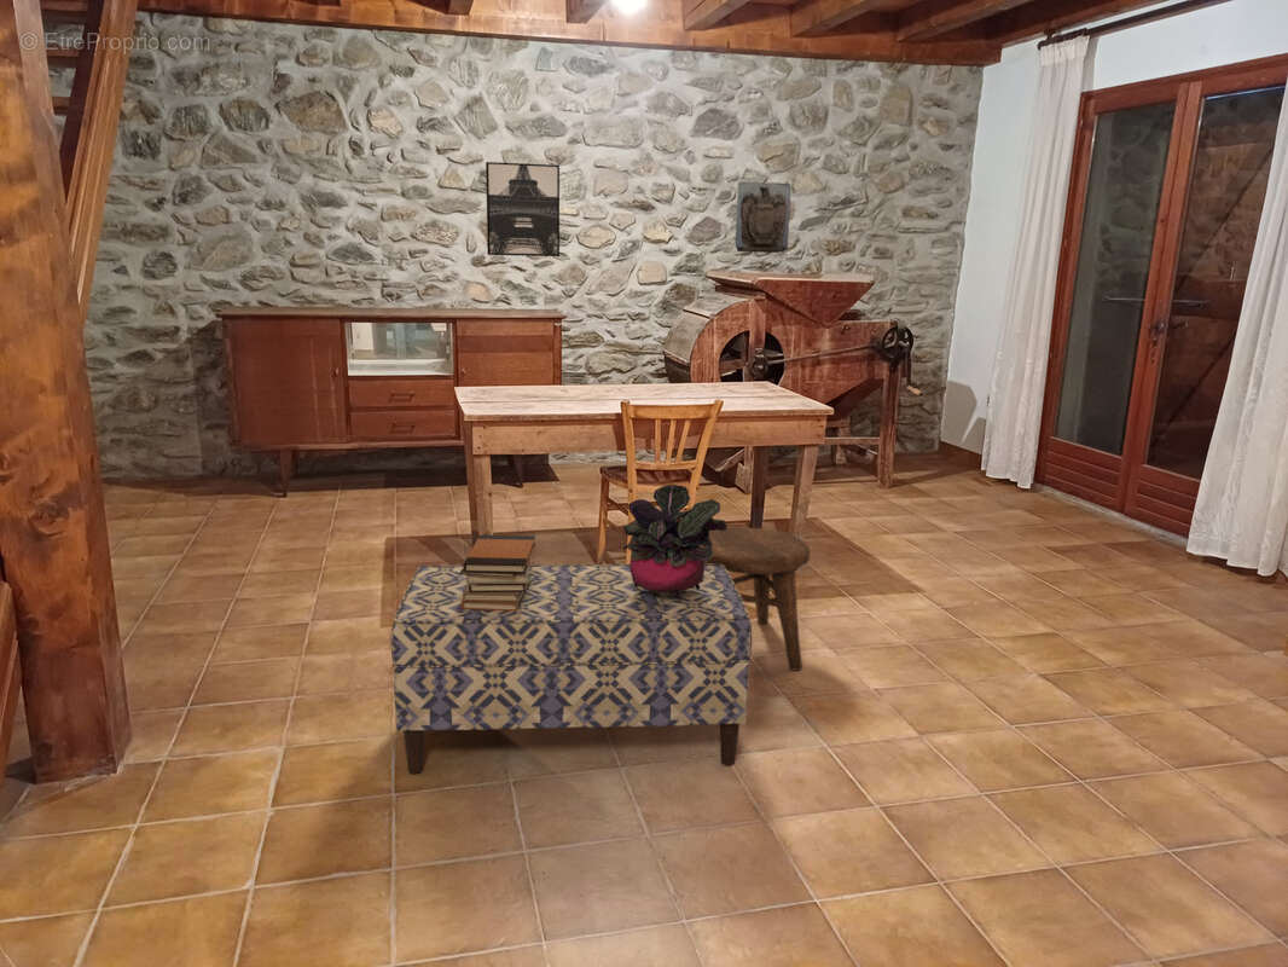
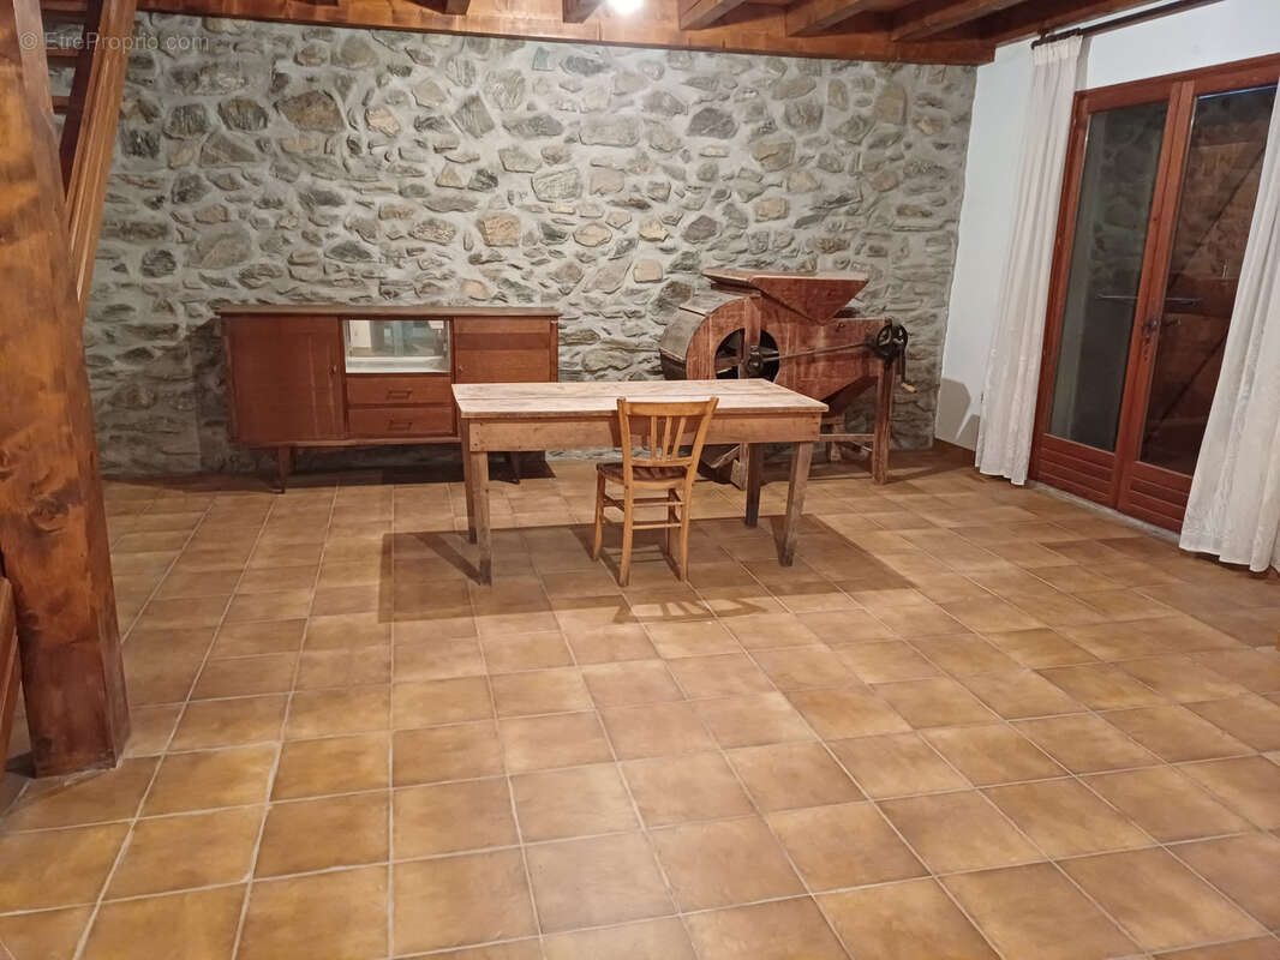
- wall sculpture (764, 218)
- bench (573, 662)
- wall art (523, 209)
- stool (752, 596)
- potted plant (668, 535)
- book stack (499, 571)
